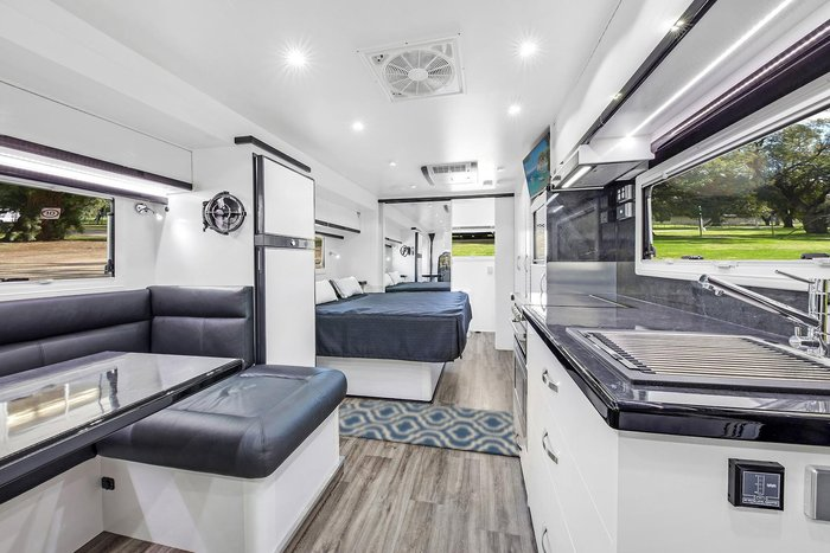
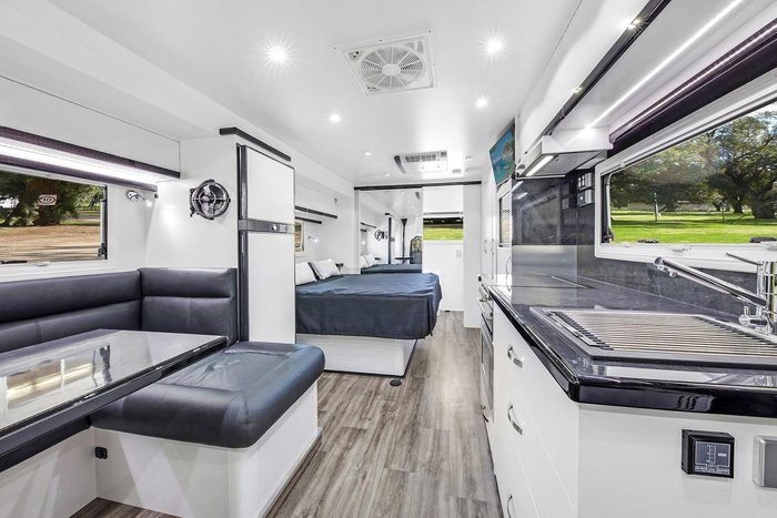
- rug (409, 420)
